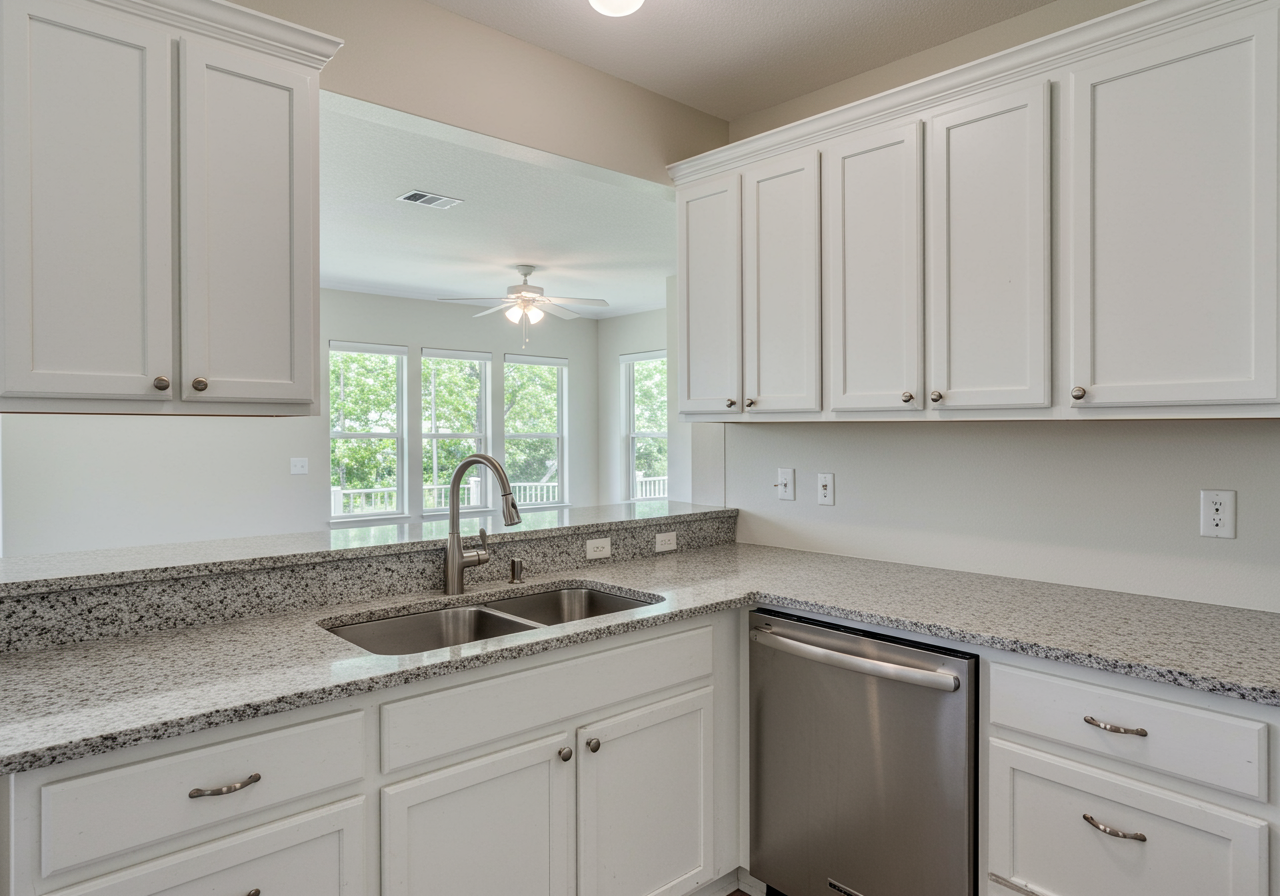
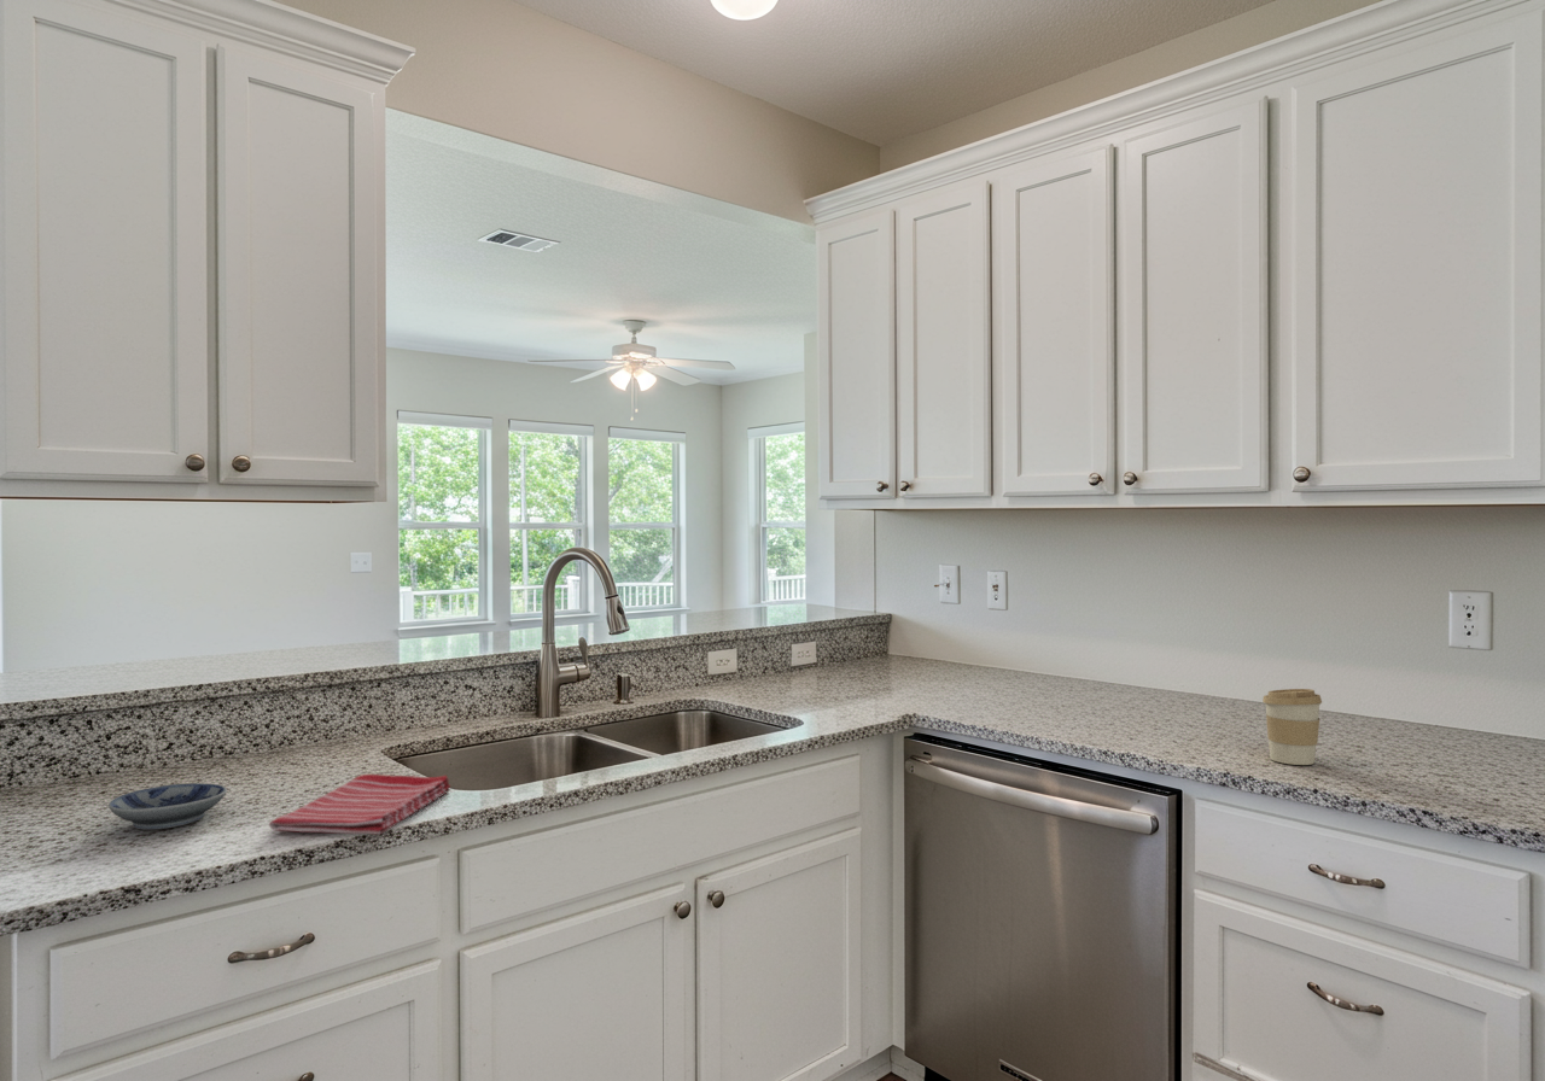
+ coffee cup (1292, 724)
+ dish towel (367, 801)
+ bowl (169, 807)
